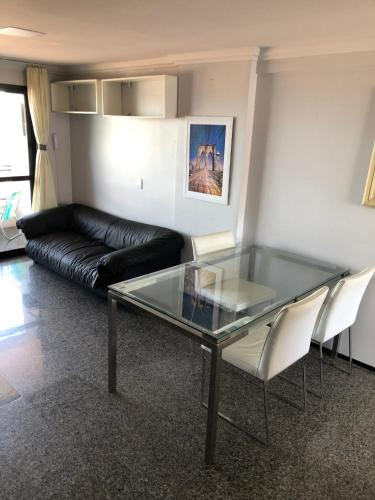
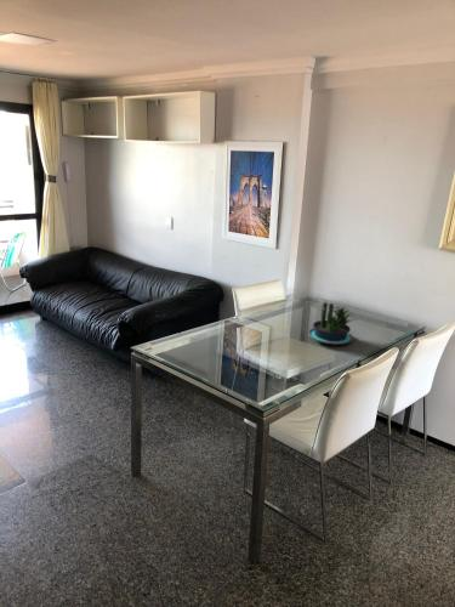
+ potted plant (334, 320)
